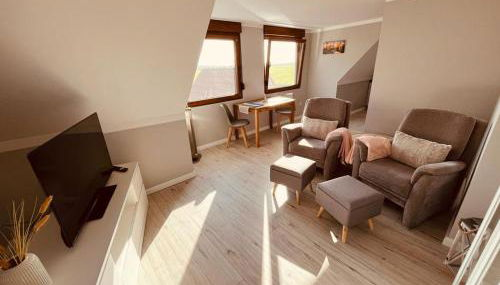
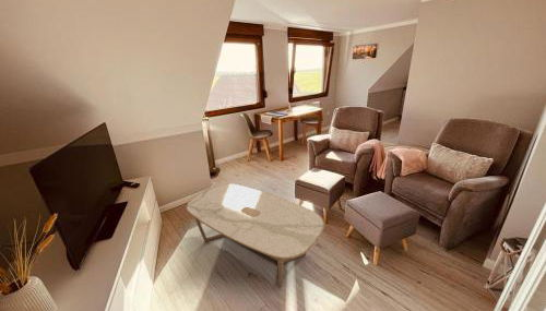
+ coffee table (251, 229)
